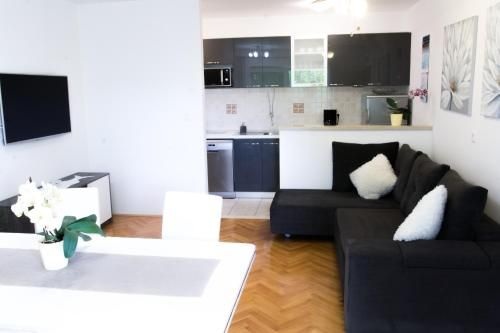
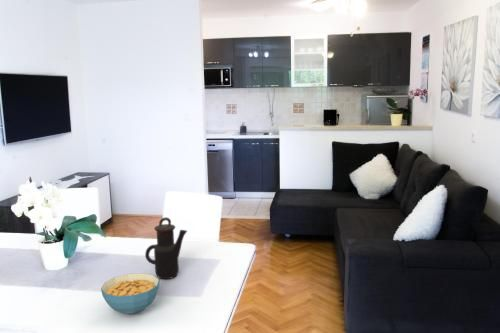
+ teapot (166, 246)
+ cereal bowl (131, 297)
